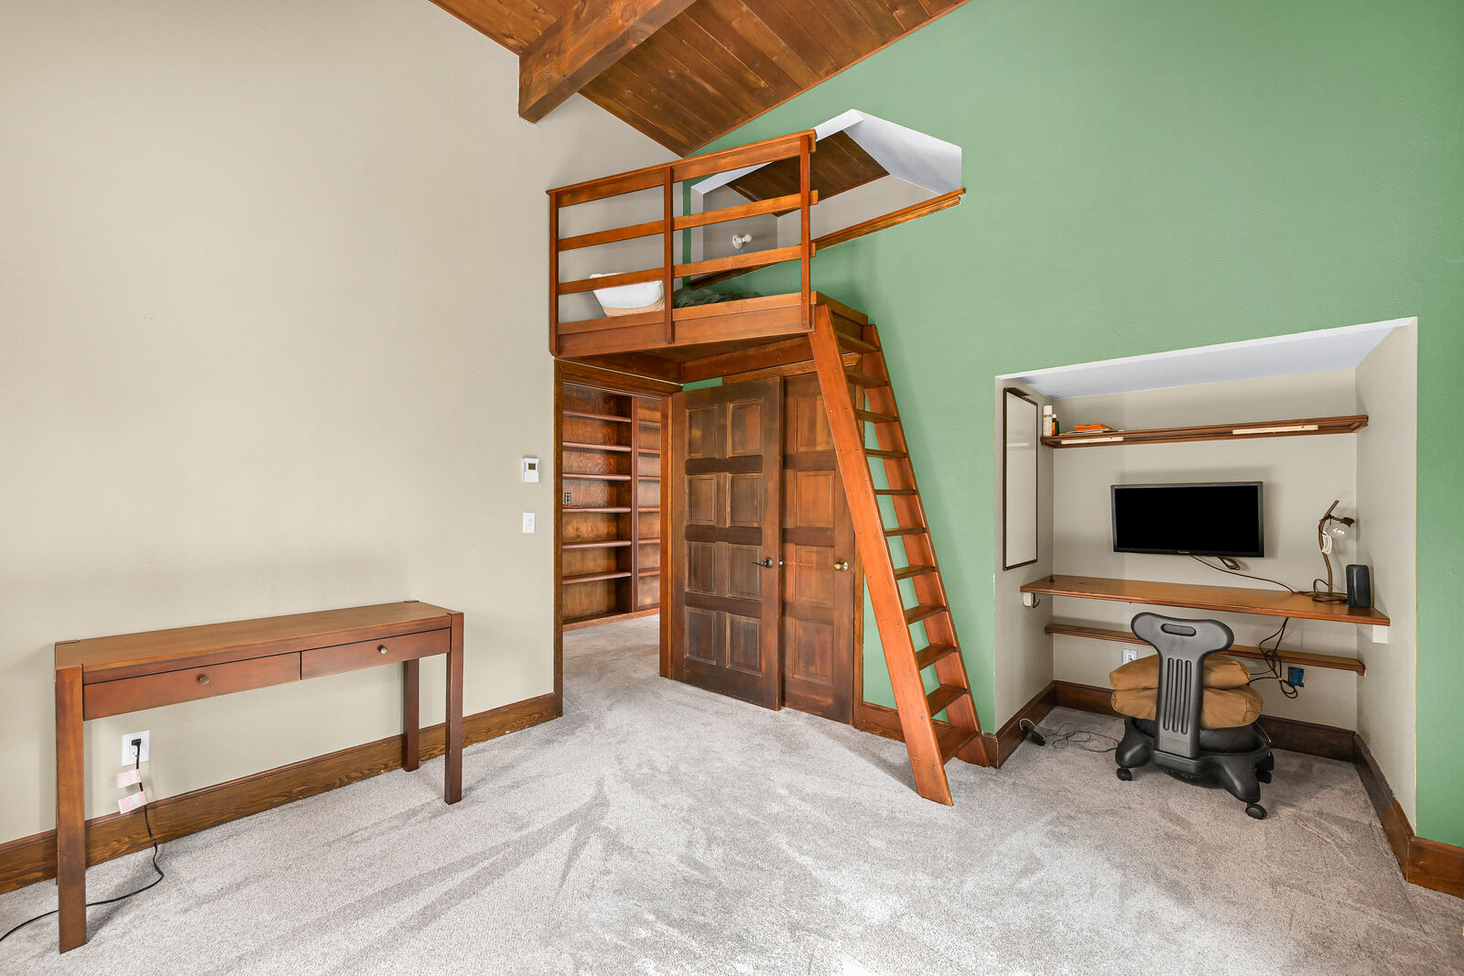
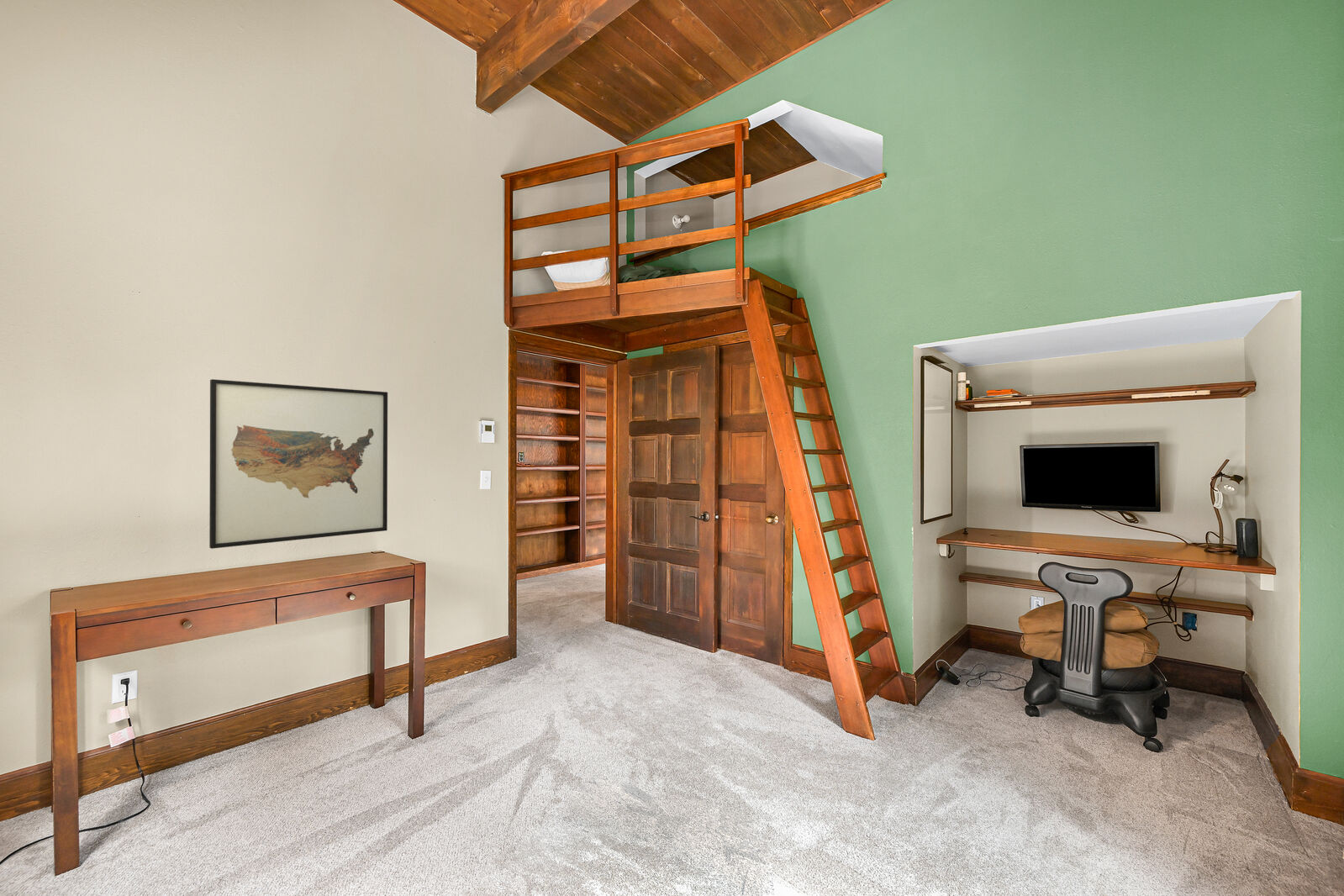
+ wall art (307, 462)
